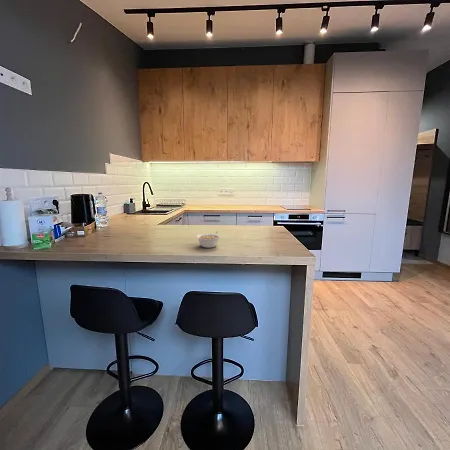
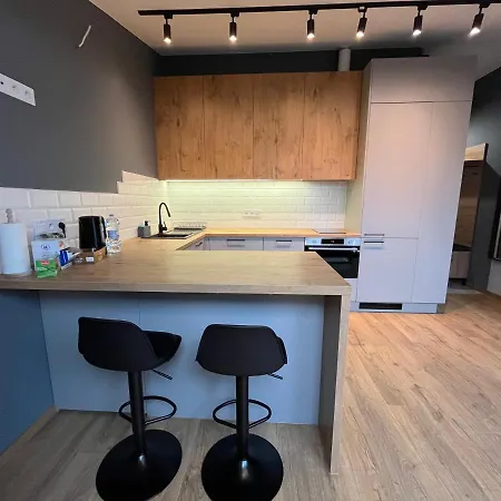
- legume (208, 239)
